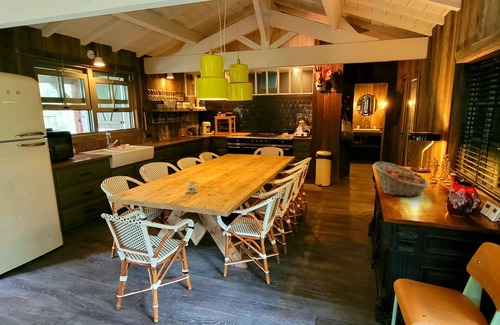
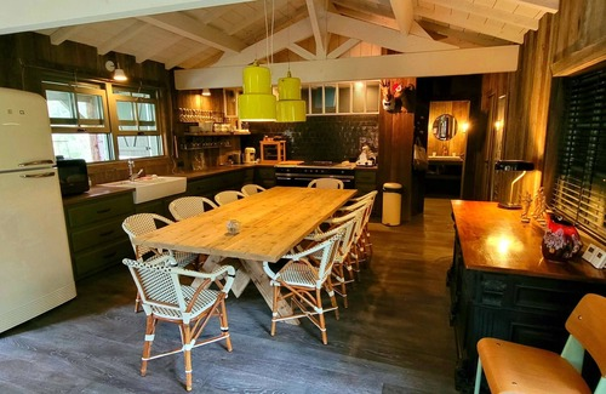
- fruit basket (399, 178)
